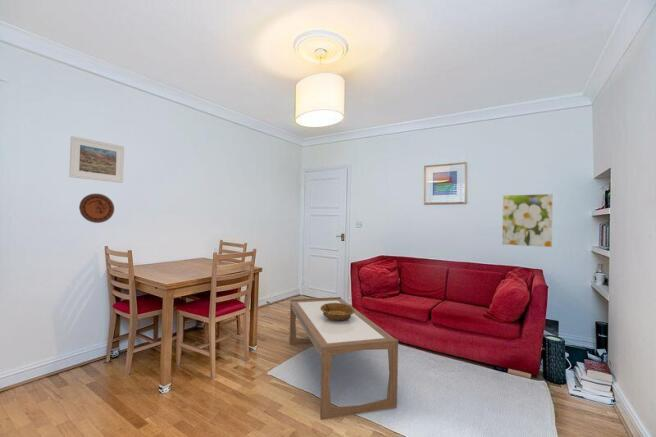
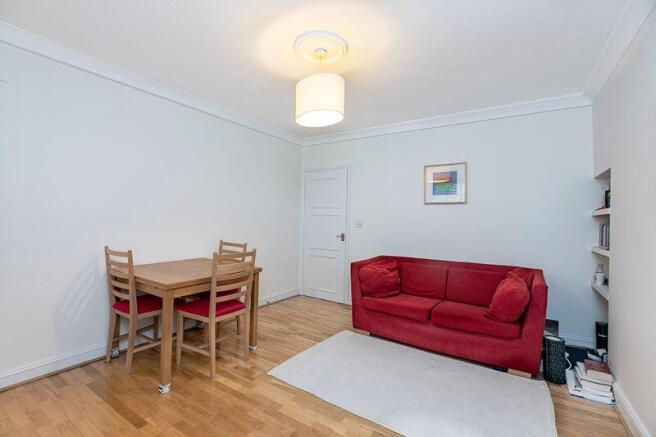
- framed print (98, 160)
- decorative bowl (337, 311)
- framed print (526, 220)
- coffee table (333, 342)
- decorative plate (97, 208)
